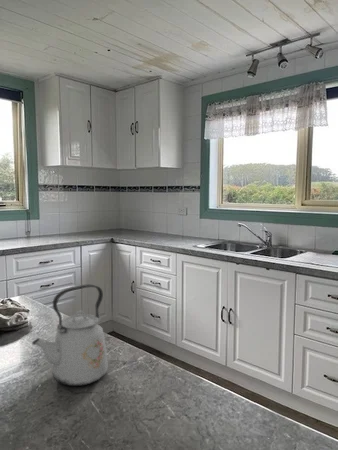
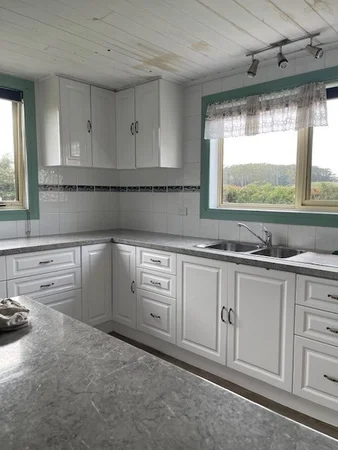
- kettle (70, 334)
